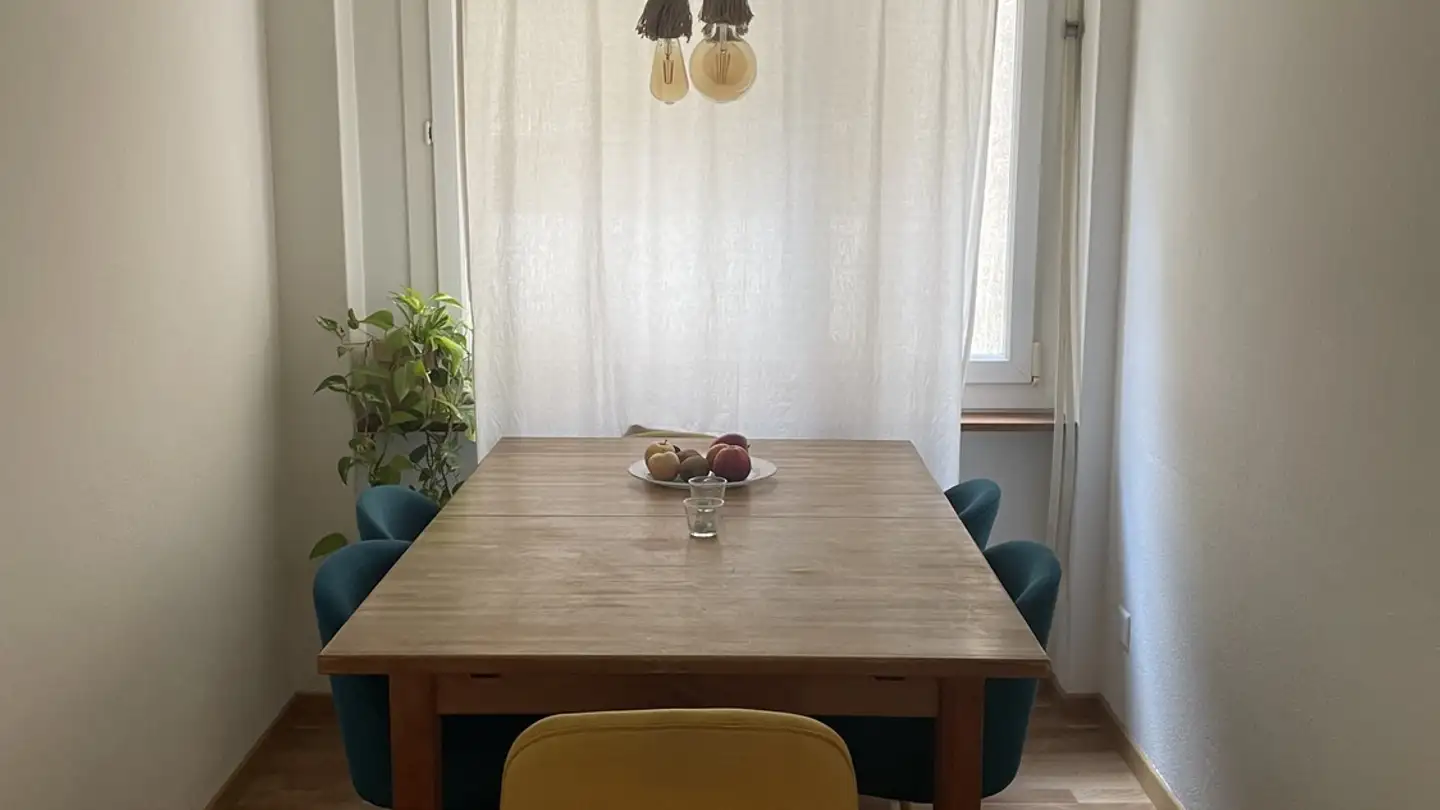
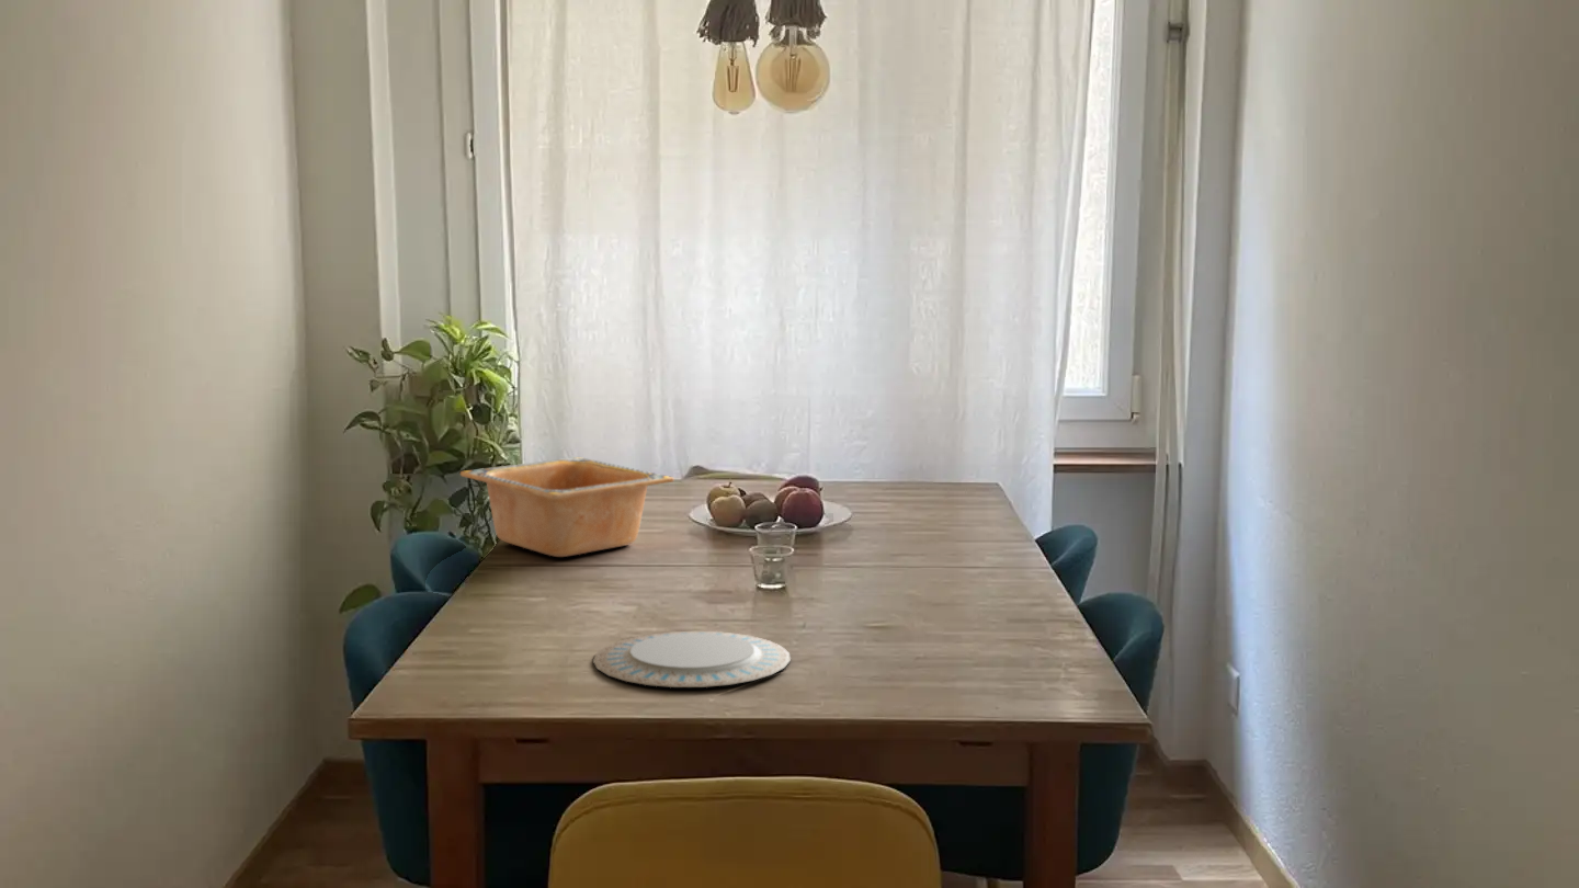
+ serving bowl (567, 508)
+ chinaware (692, 653)
